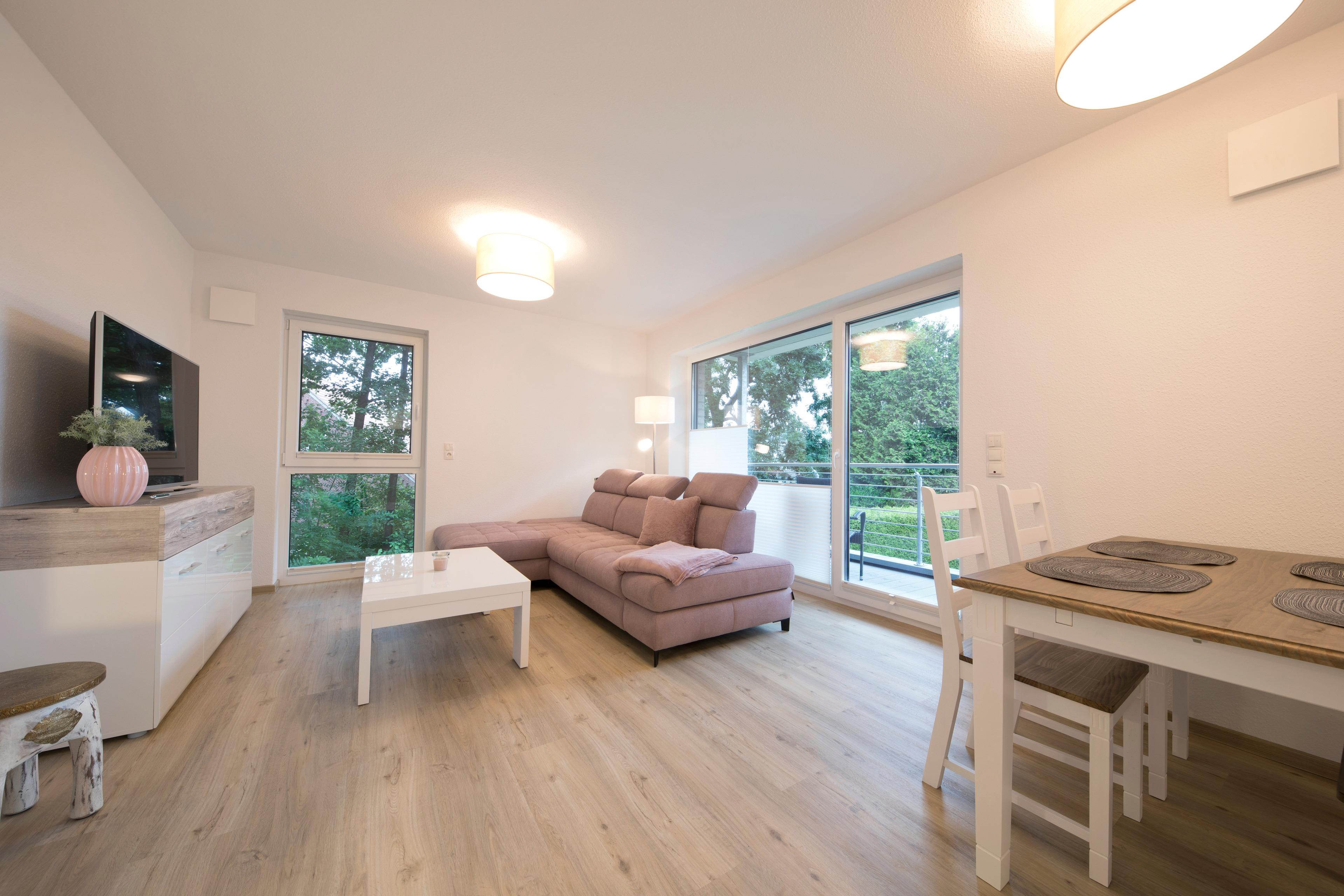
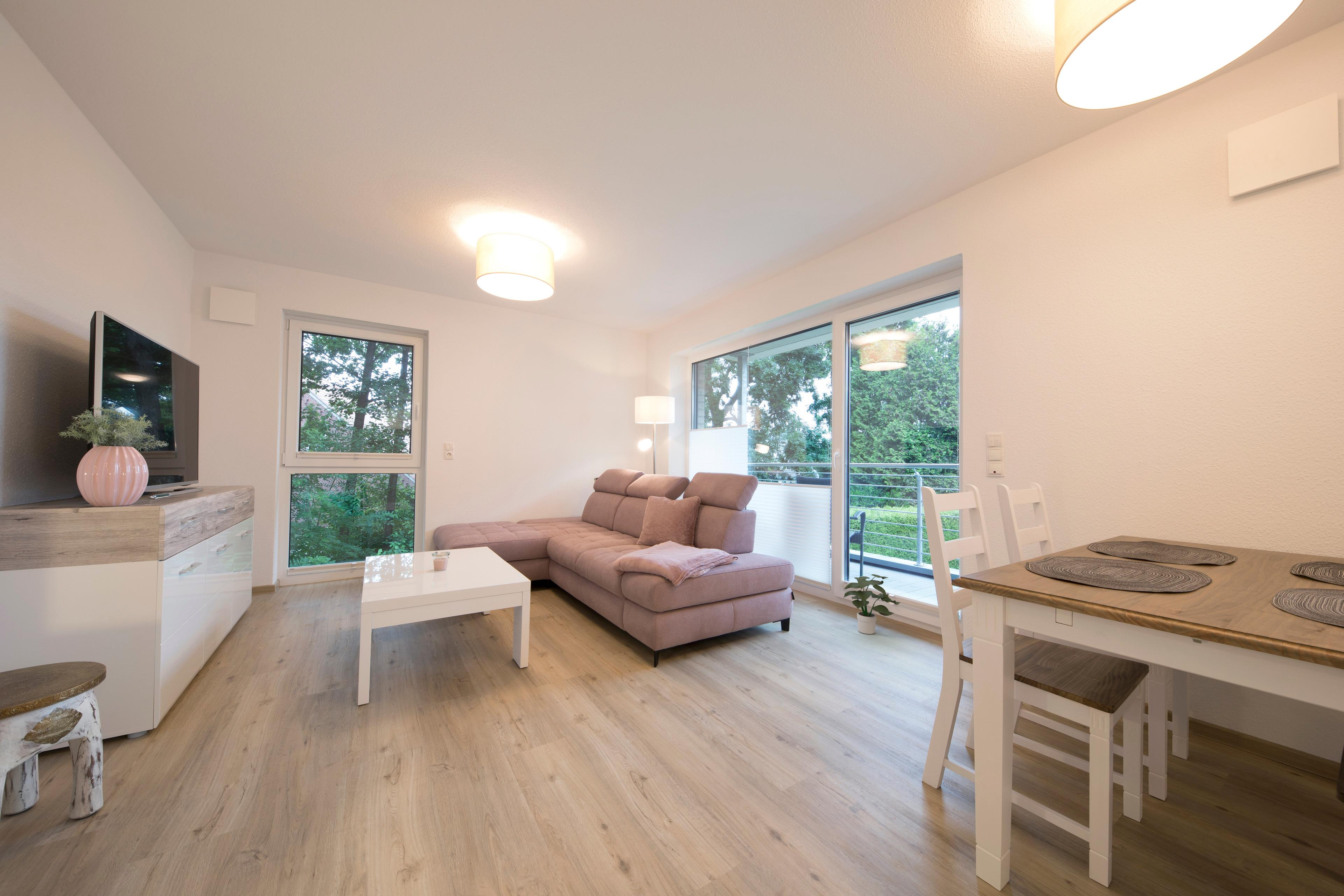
+ potted plant (867, 602)
